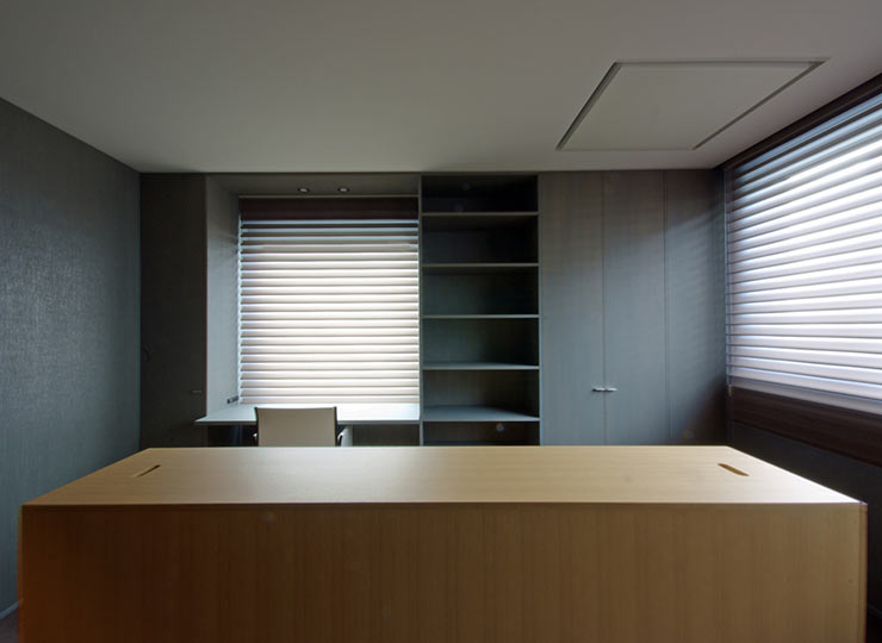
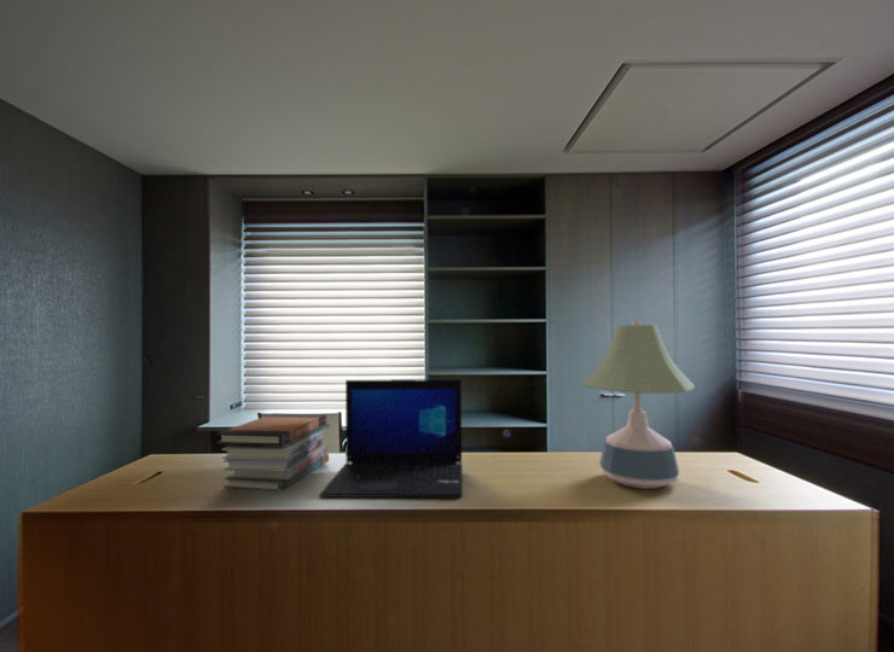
+ laptop (397, 432)
+ book stack (278, 448)
+ desk lamp (637, 400)
